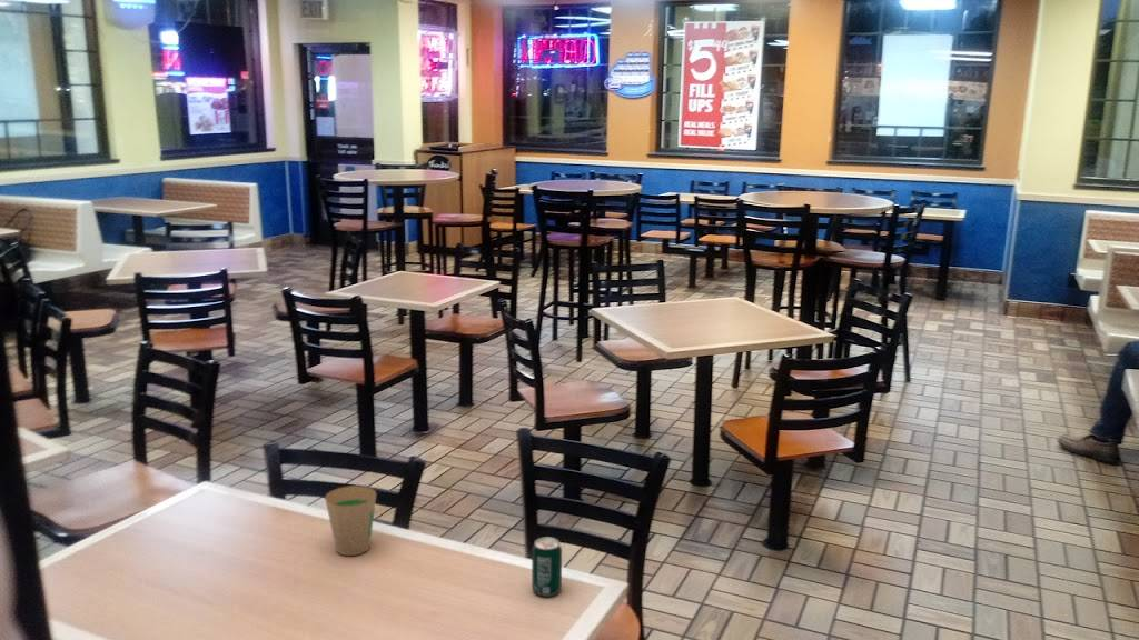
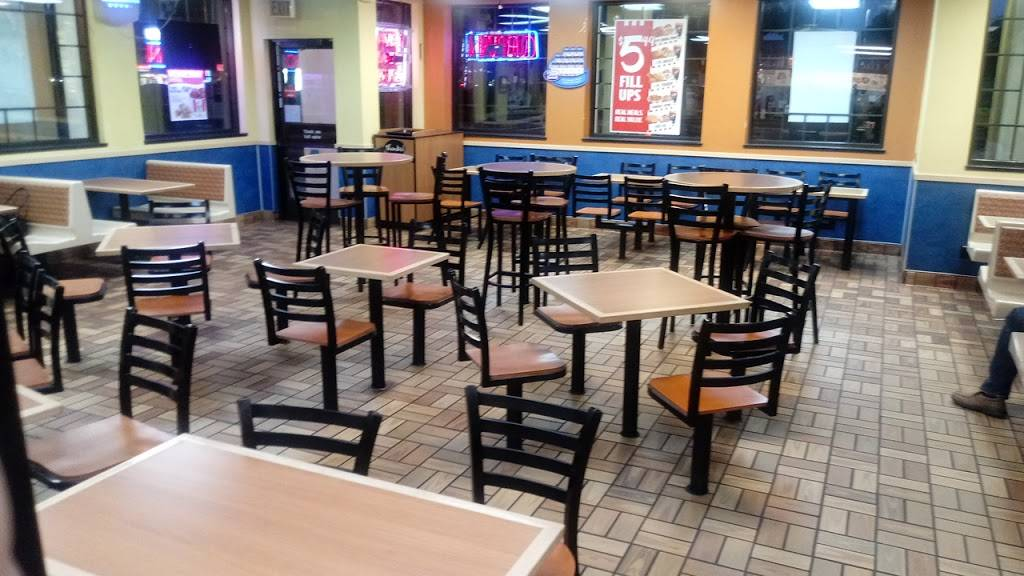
- beverage can (546, 567)
- paper cup (351, 521)
